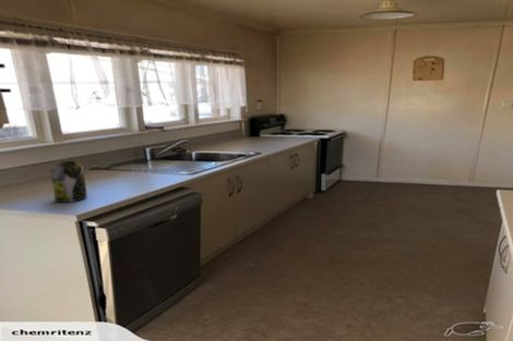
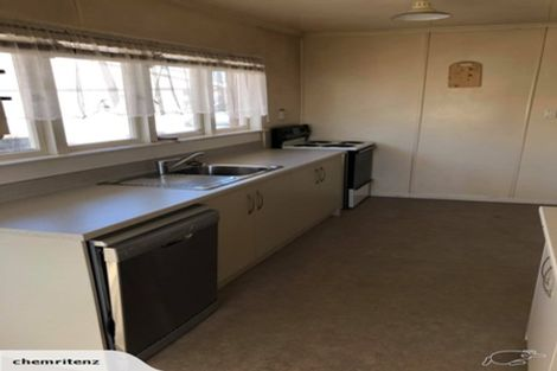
- jar (68, 180)
